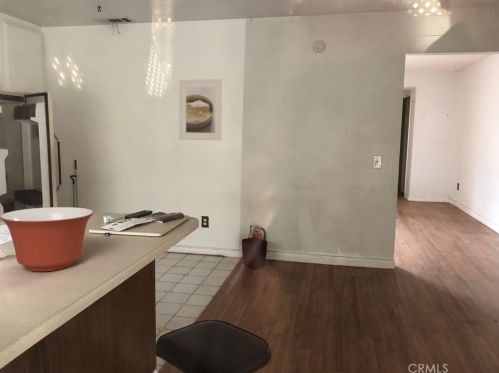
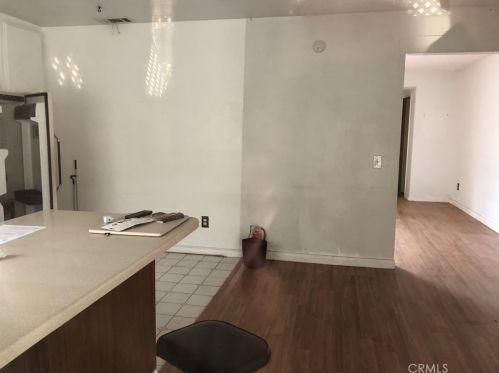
- mixing bowl (49, 239)
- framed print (200, 110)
